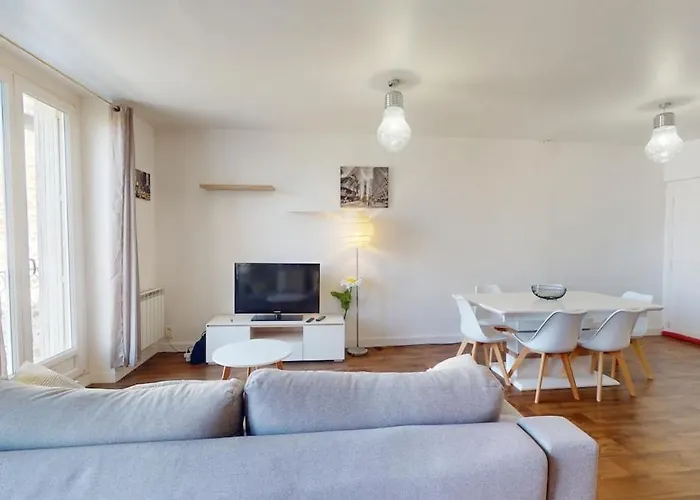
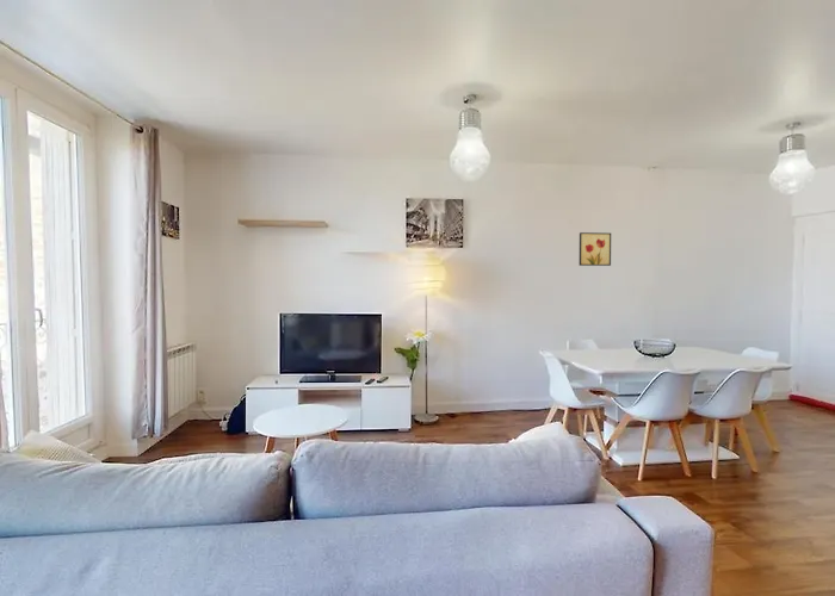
+ wall art (594, 249)
